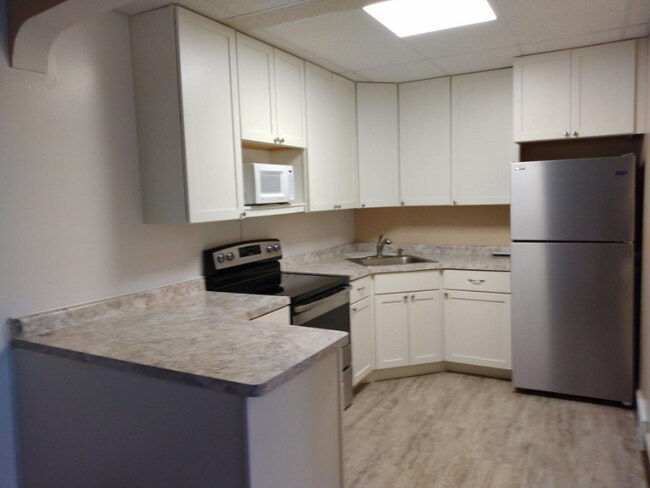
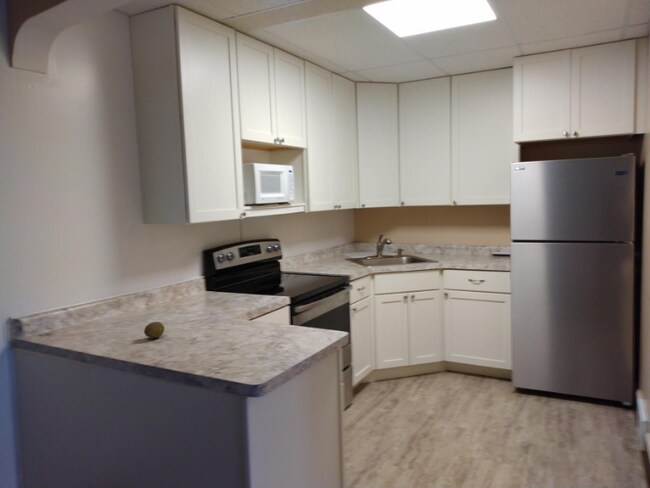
+ fruit (154, 329)
